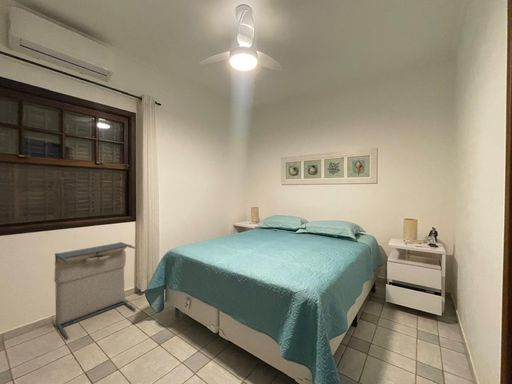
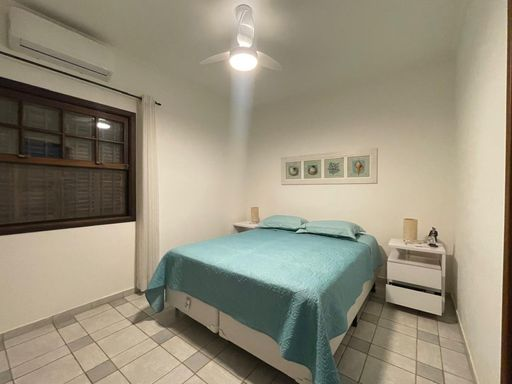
- laundry hamper (98, 283)
